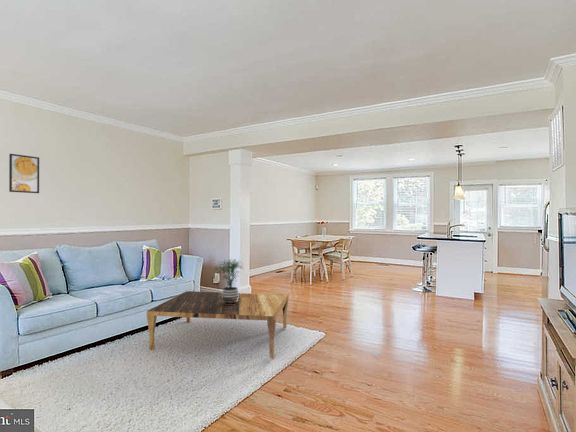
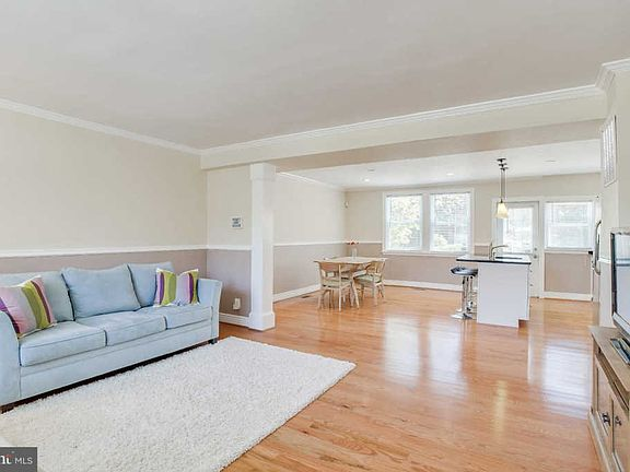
- potted plant (229, 281)
- coffee table (224, 318)
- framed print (24, 174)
